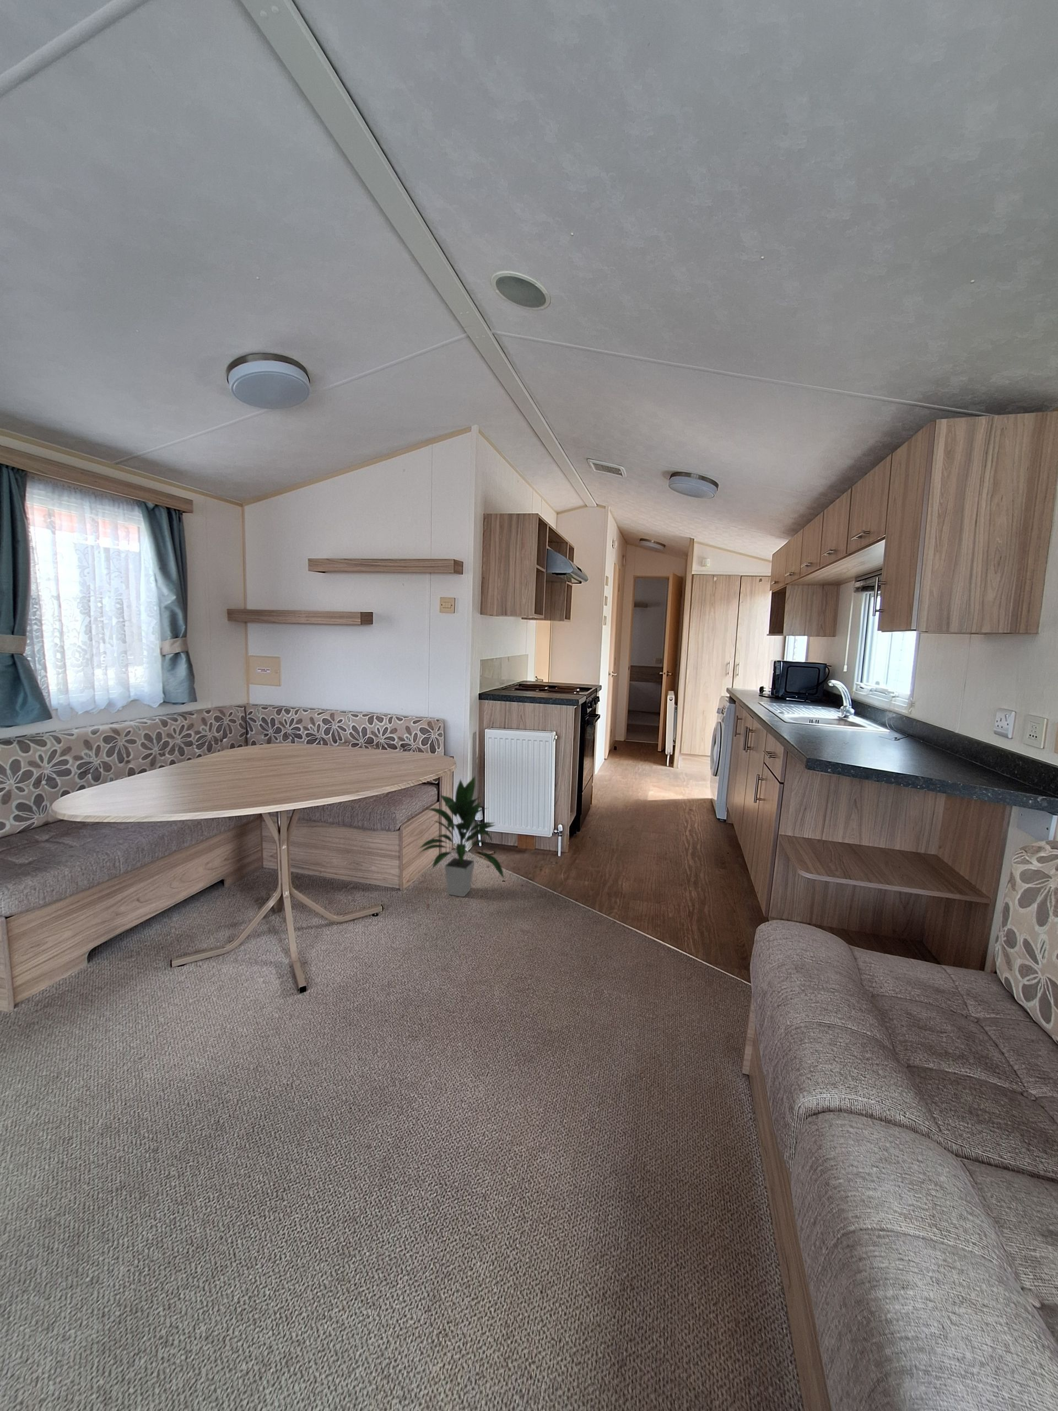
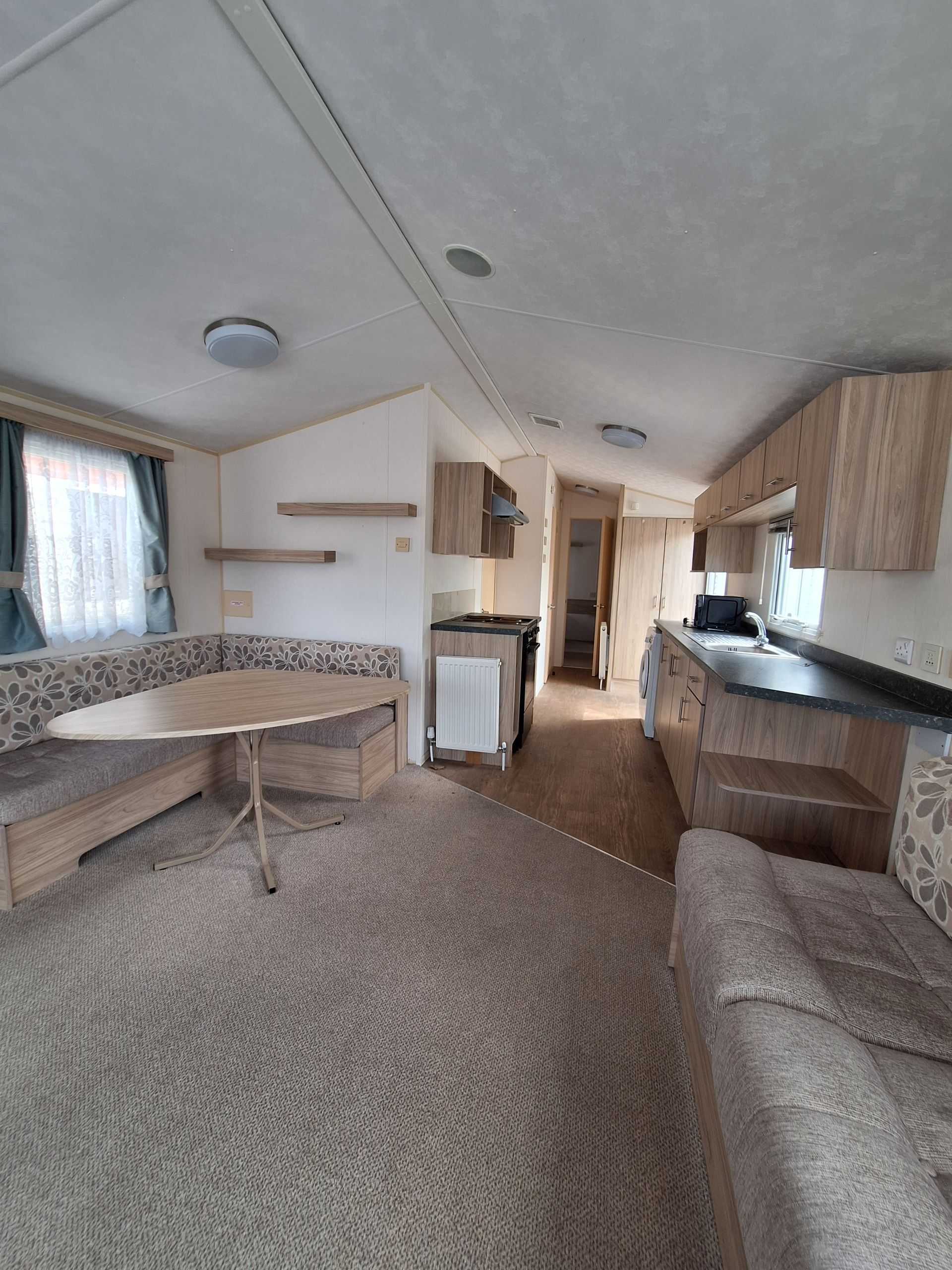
- indoor plant (462, 839)
